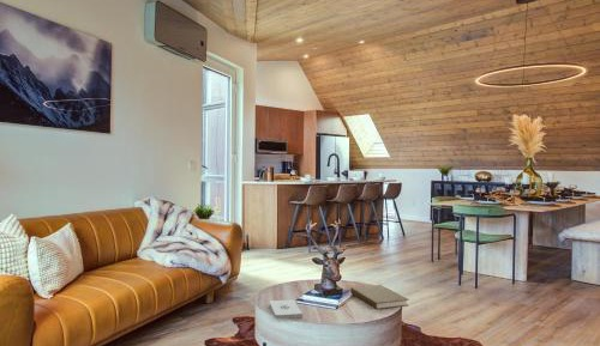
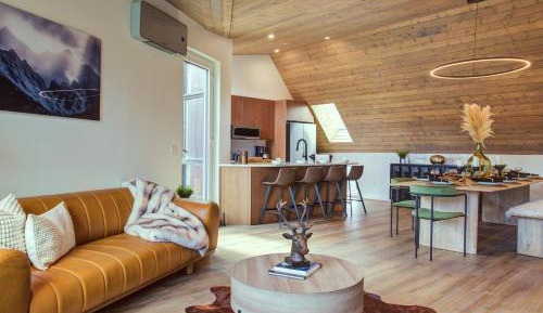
- notepad (284, 308)
- book (378, 296)
